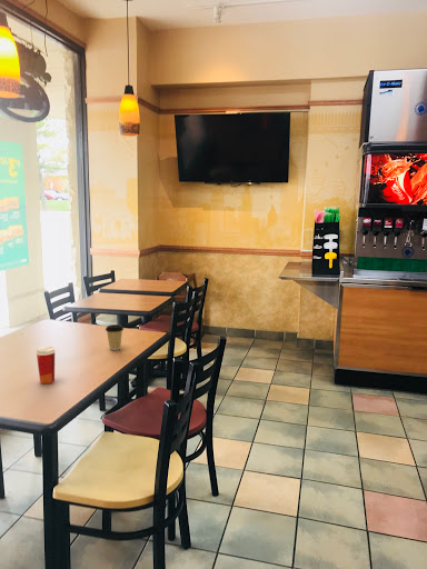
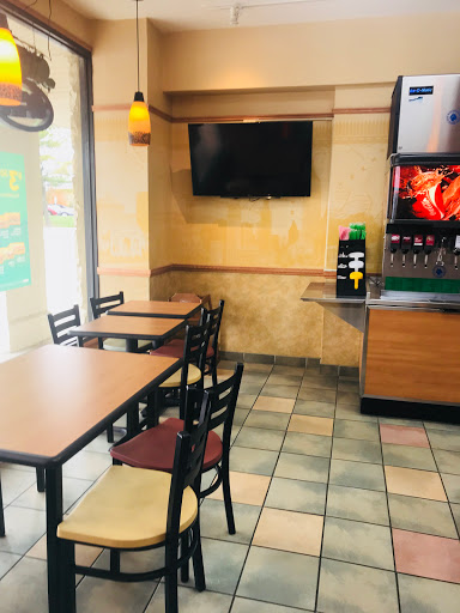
- coffee cup (115, 337)
- paper cup (46, 365)
